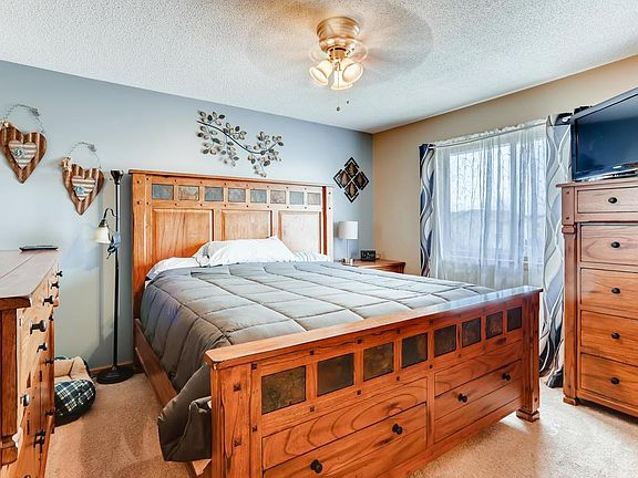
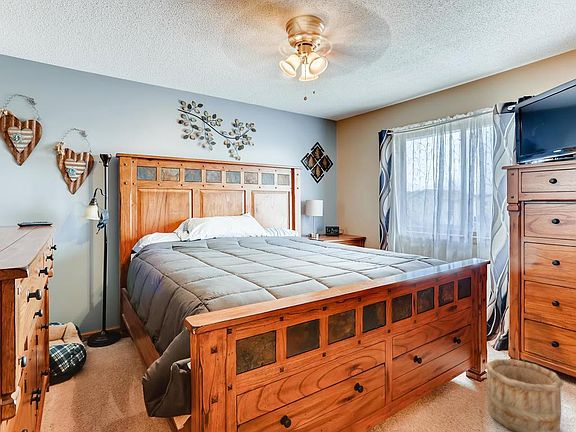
+ wooden bucket (522, 395)
